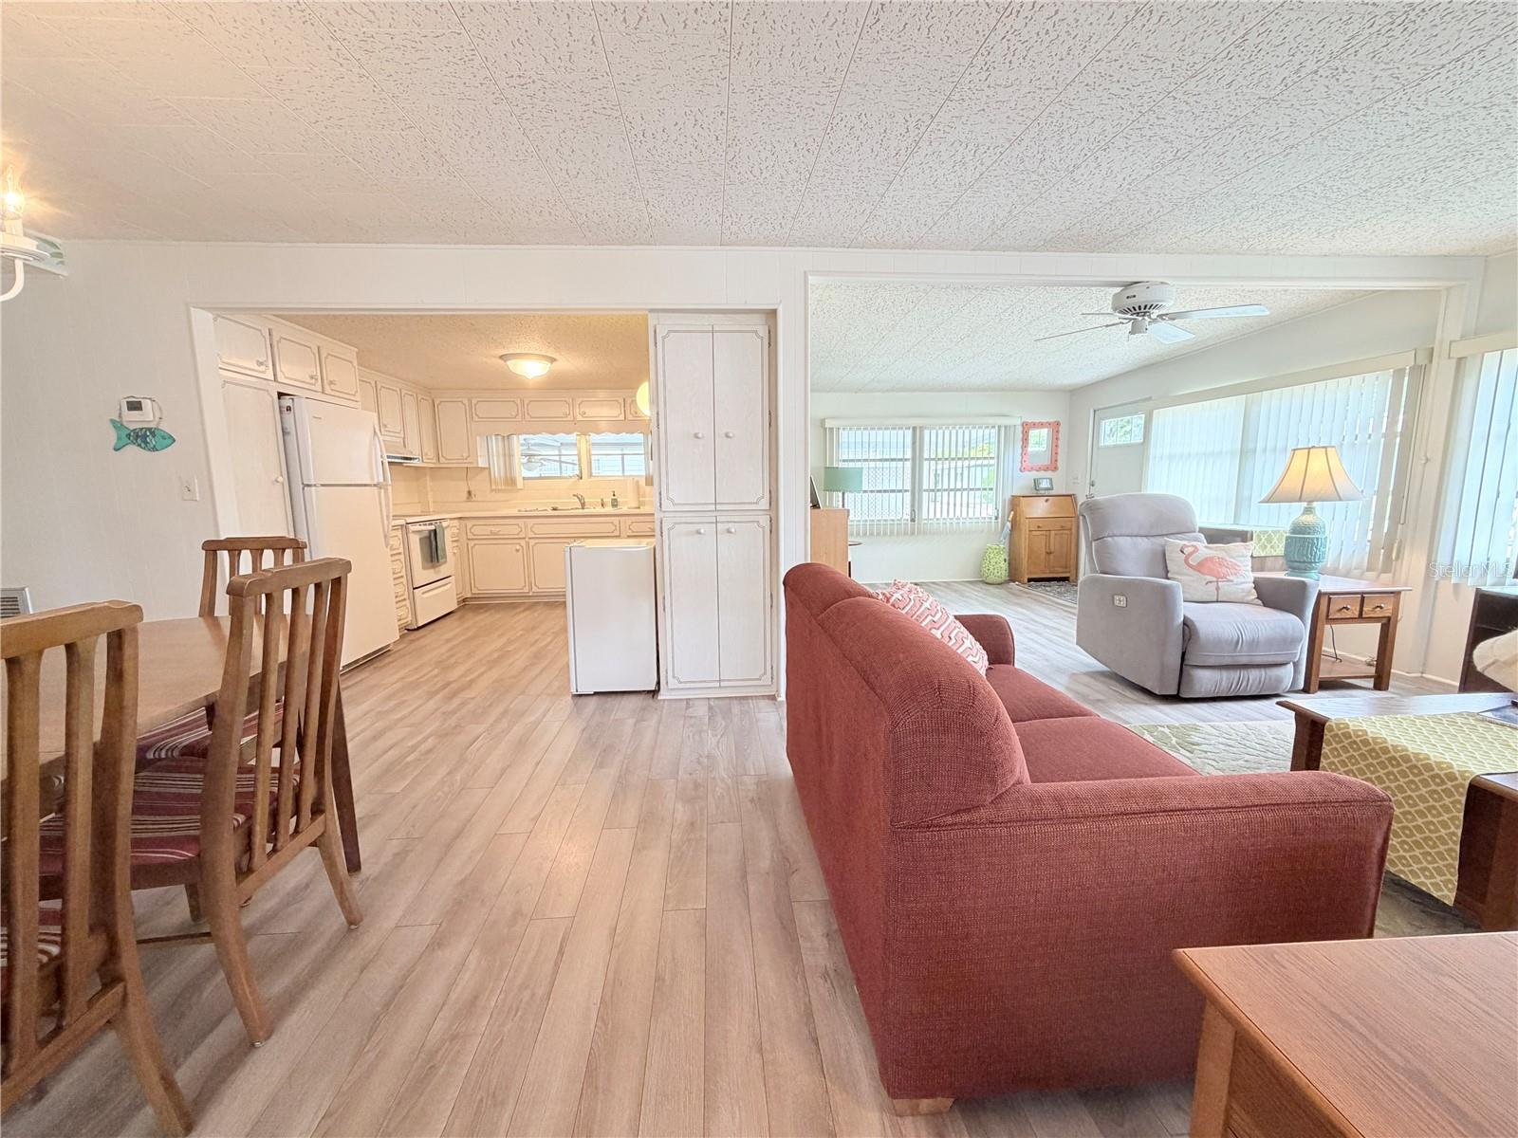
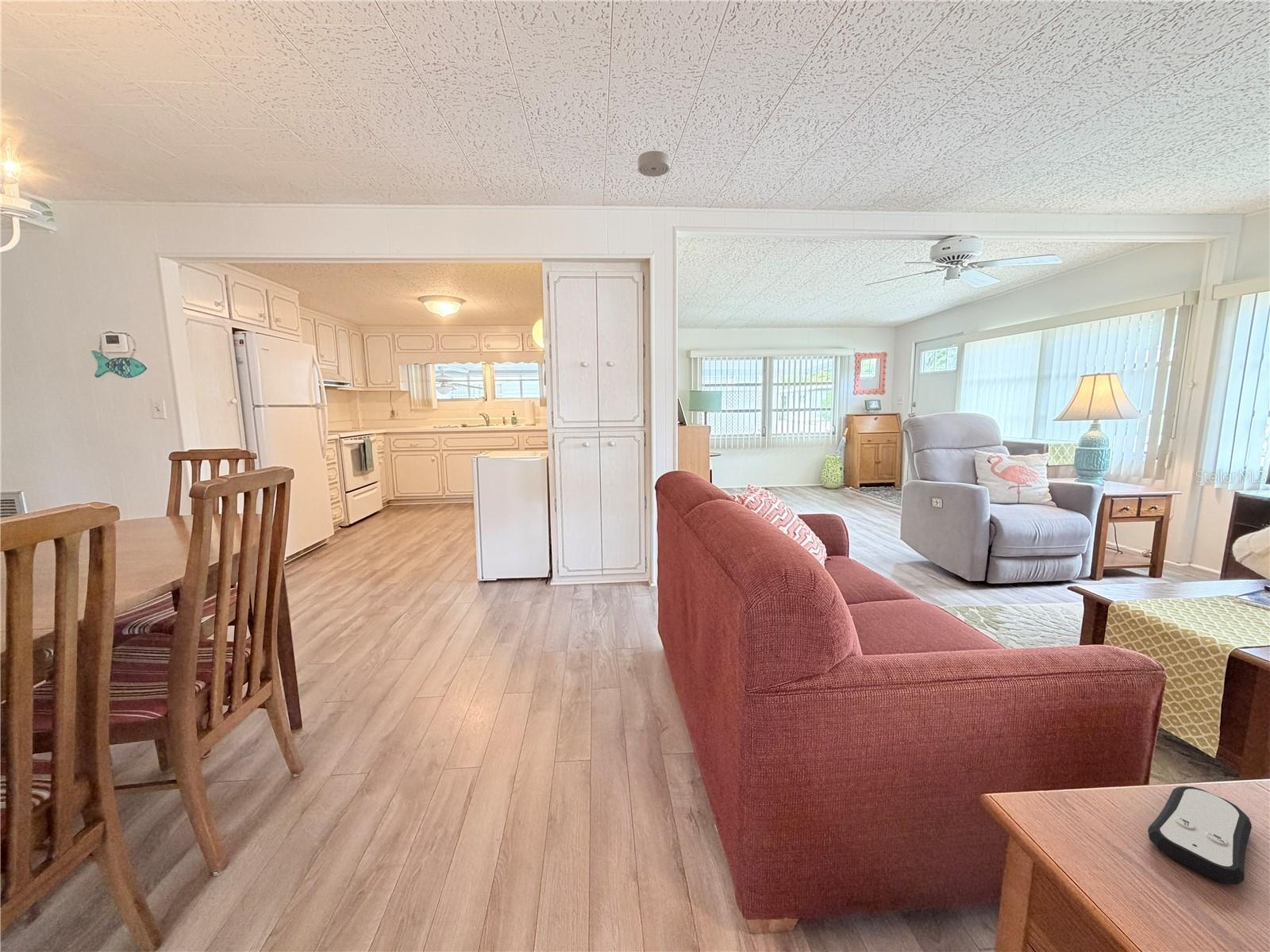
+ smoke detector (653, 163)
+ remote control (1203, 827)
